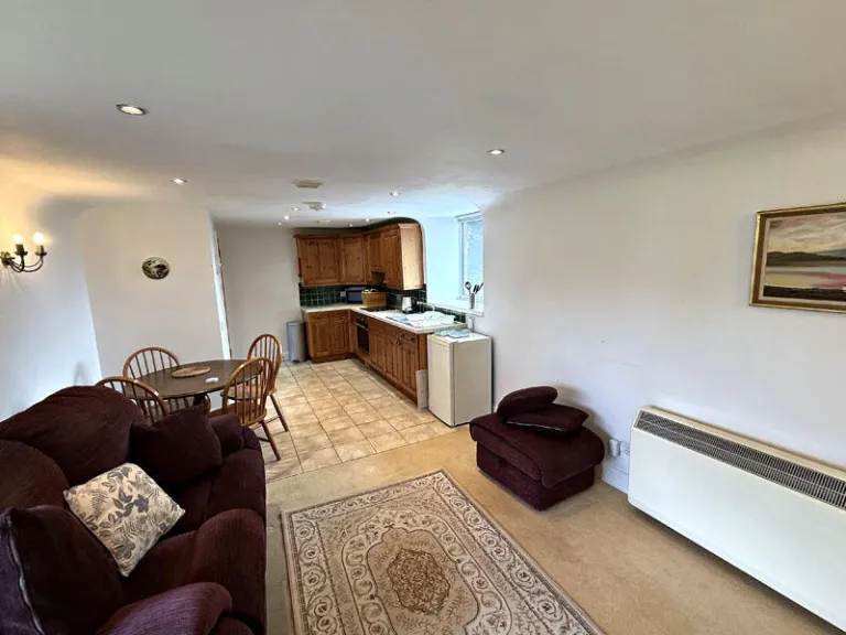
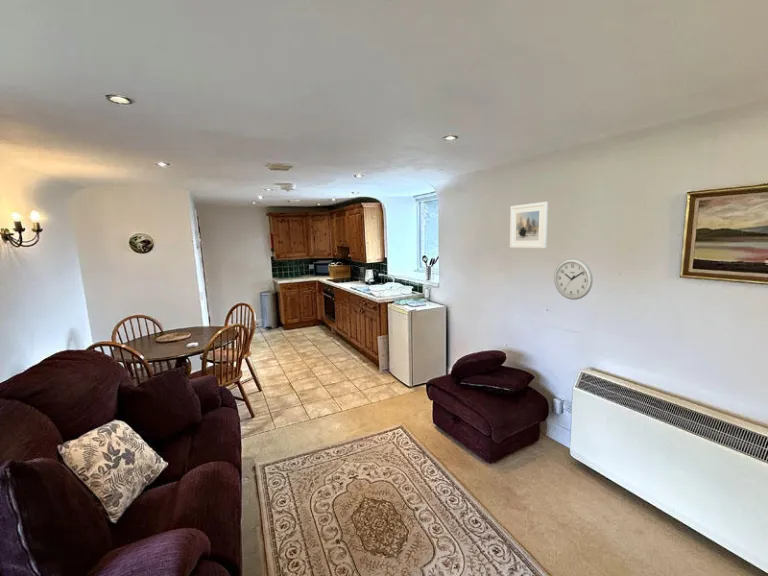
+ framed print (527, 226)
+ wall clock (571, 279)
